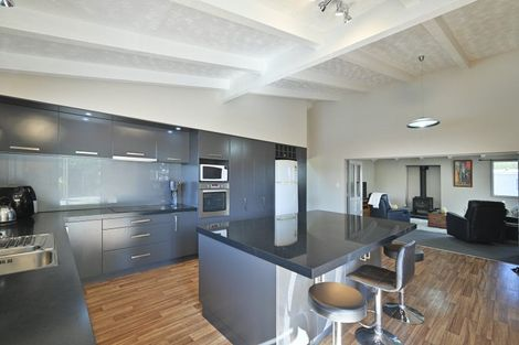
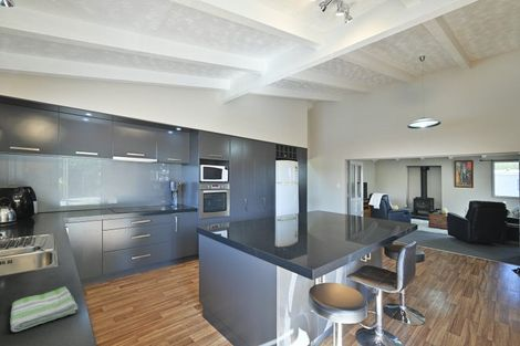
+ dish towel (43, 304)
